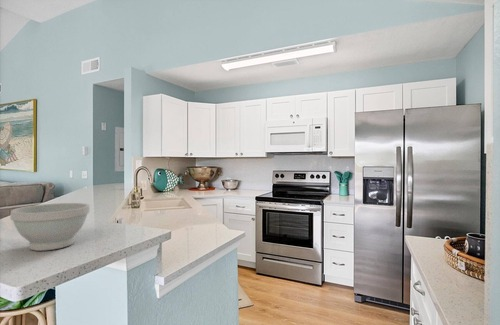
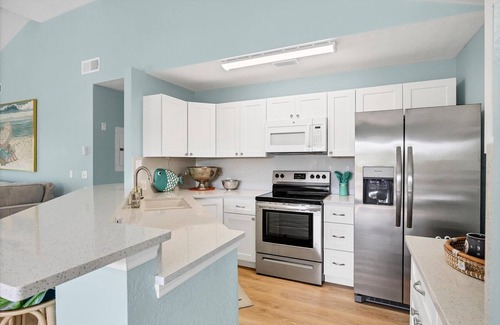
- bowl (52, 226)
